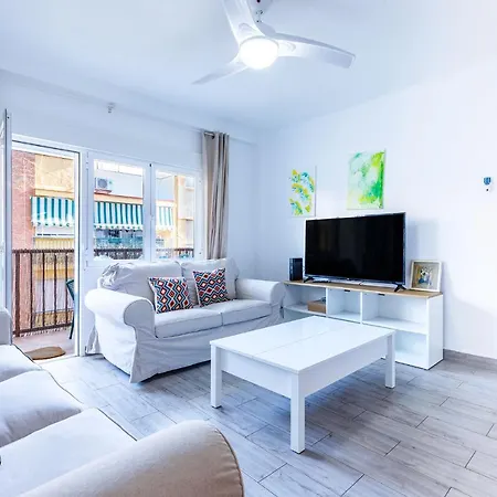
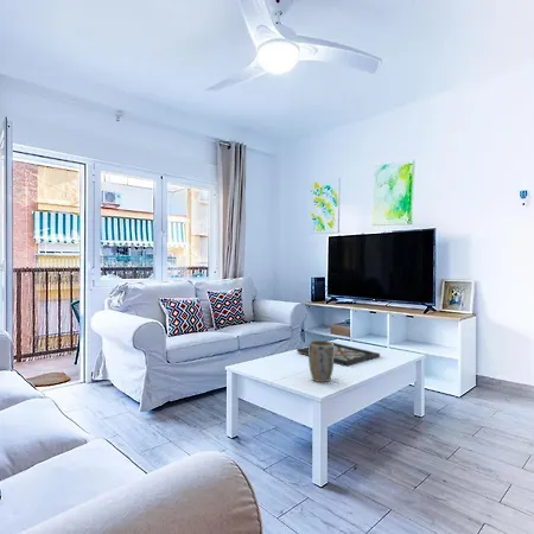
+ plant pot (320, 361)
+ decorative tray (337, 352)
